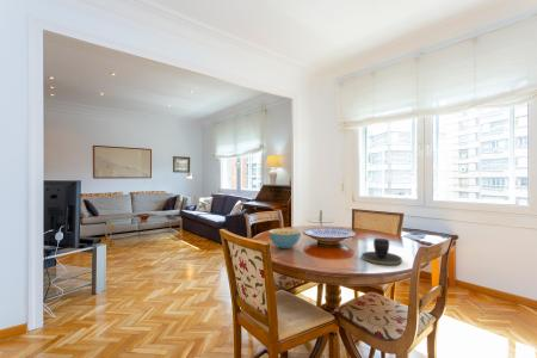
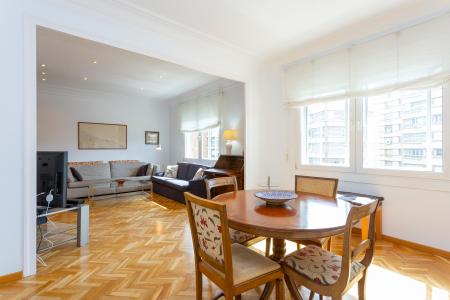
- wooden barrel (381, 249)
- cereal bowl (284, 239)
